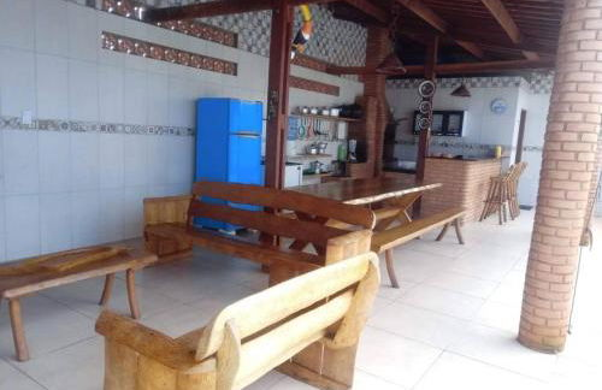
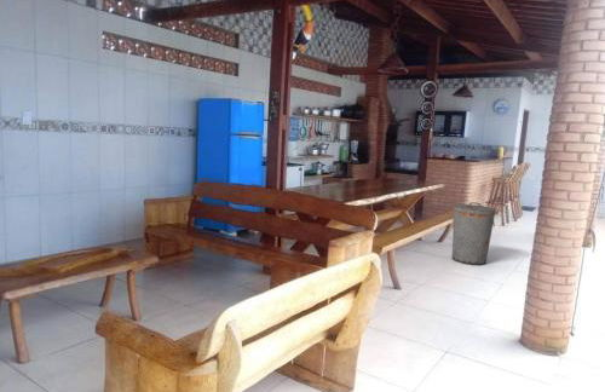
+ trash can (472, 231)
